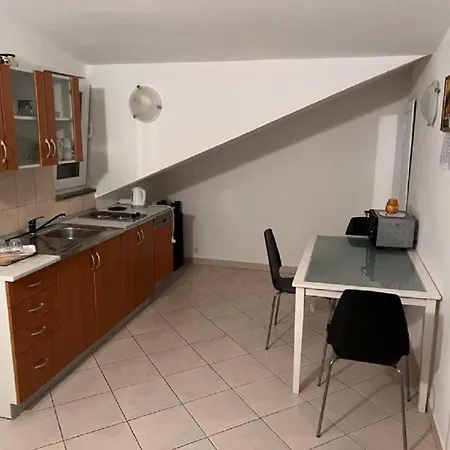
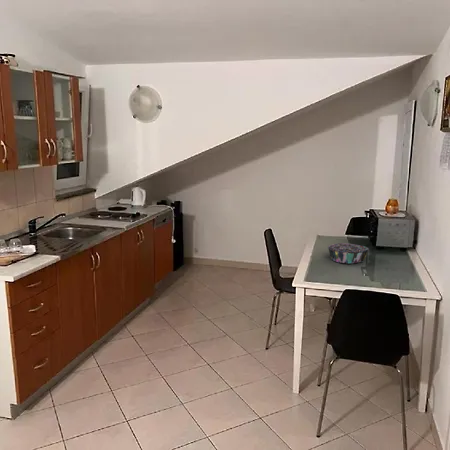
+ decorative bowl (347, 253)
